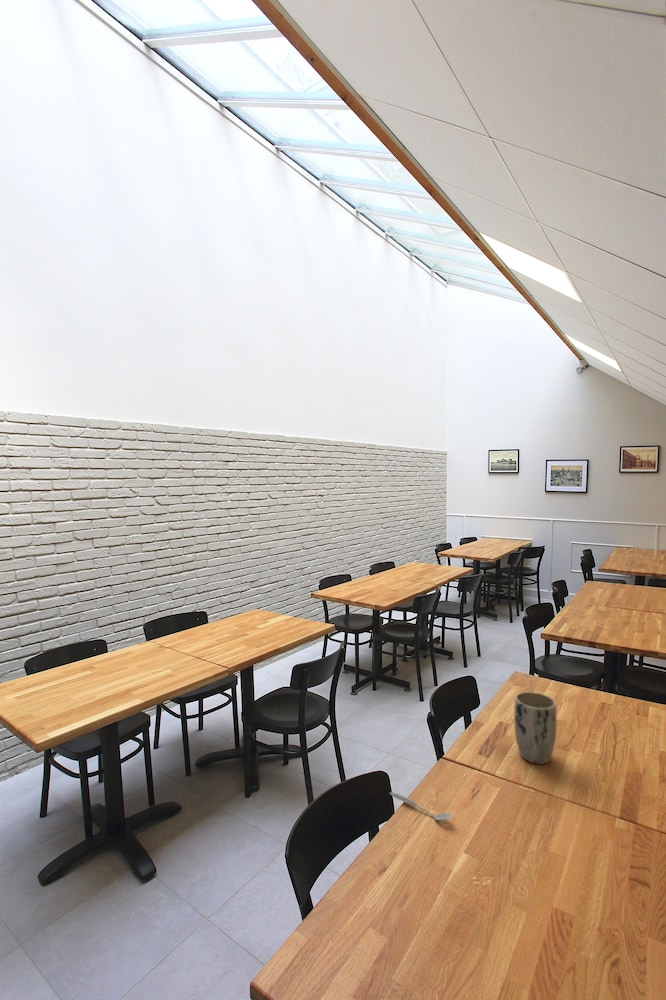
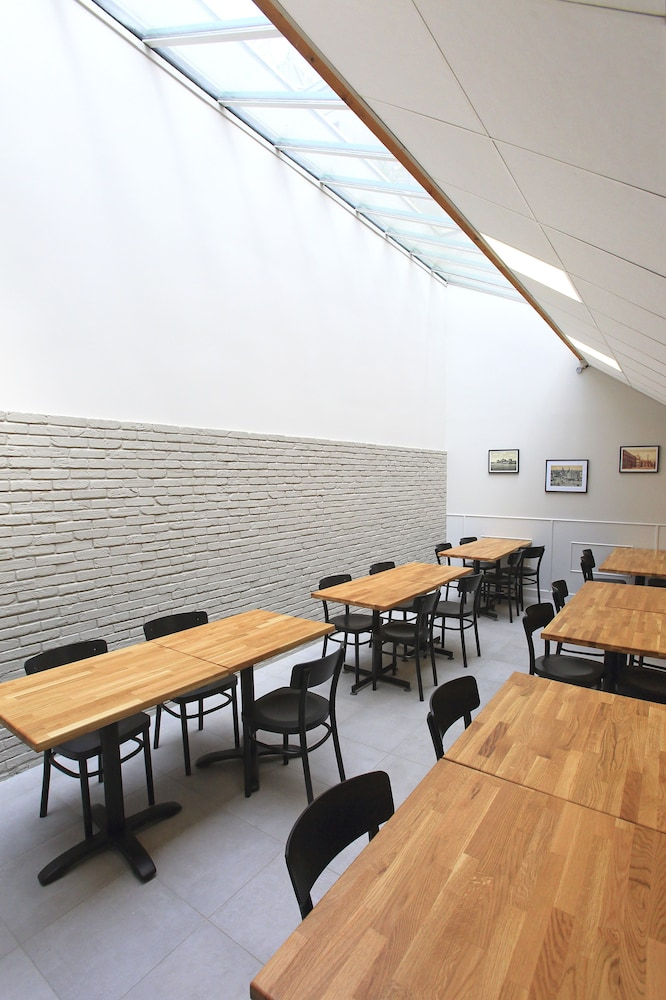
- plant pot (534, 728)
- spoon (418, 806)
